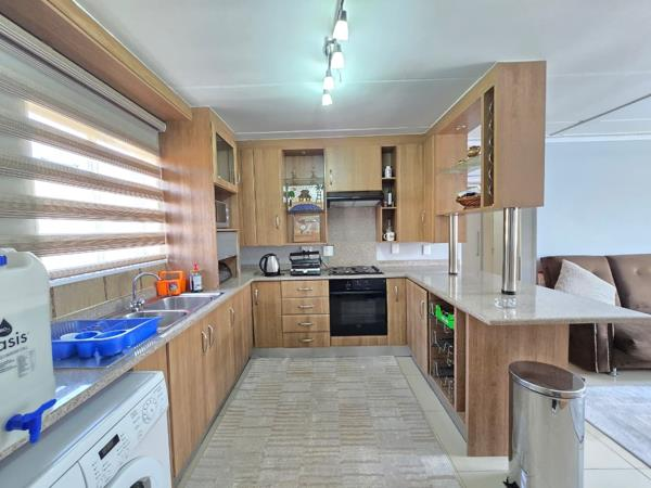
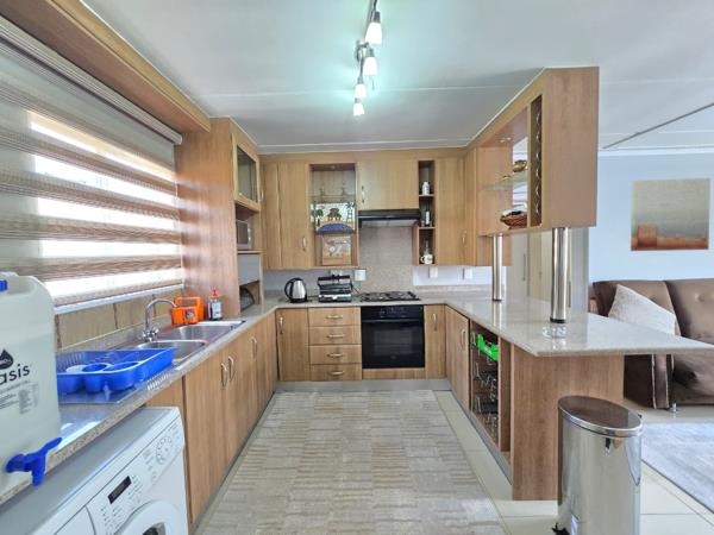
+ wall art (669, 215)
